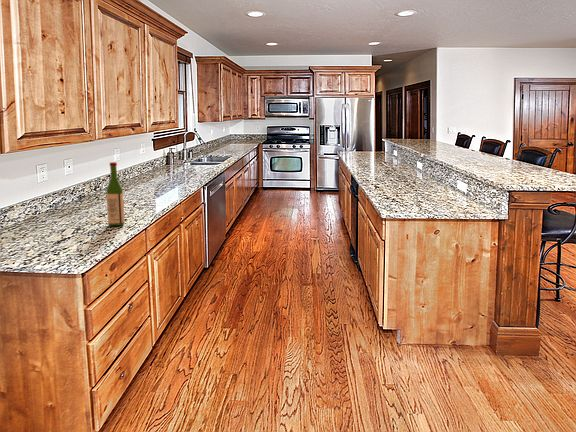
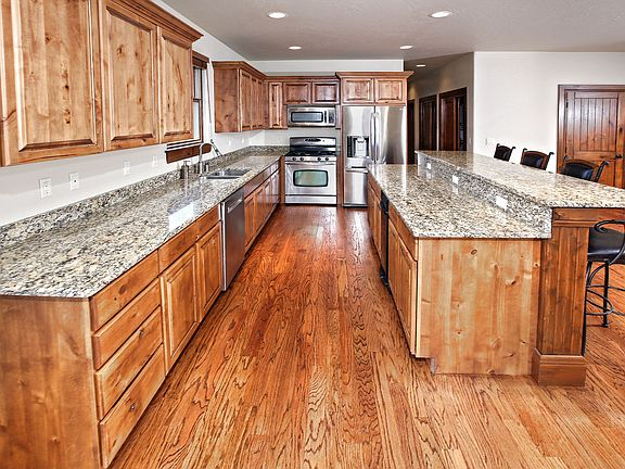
- wine bottle (114, 193)
